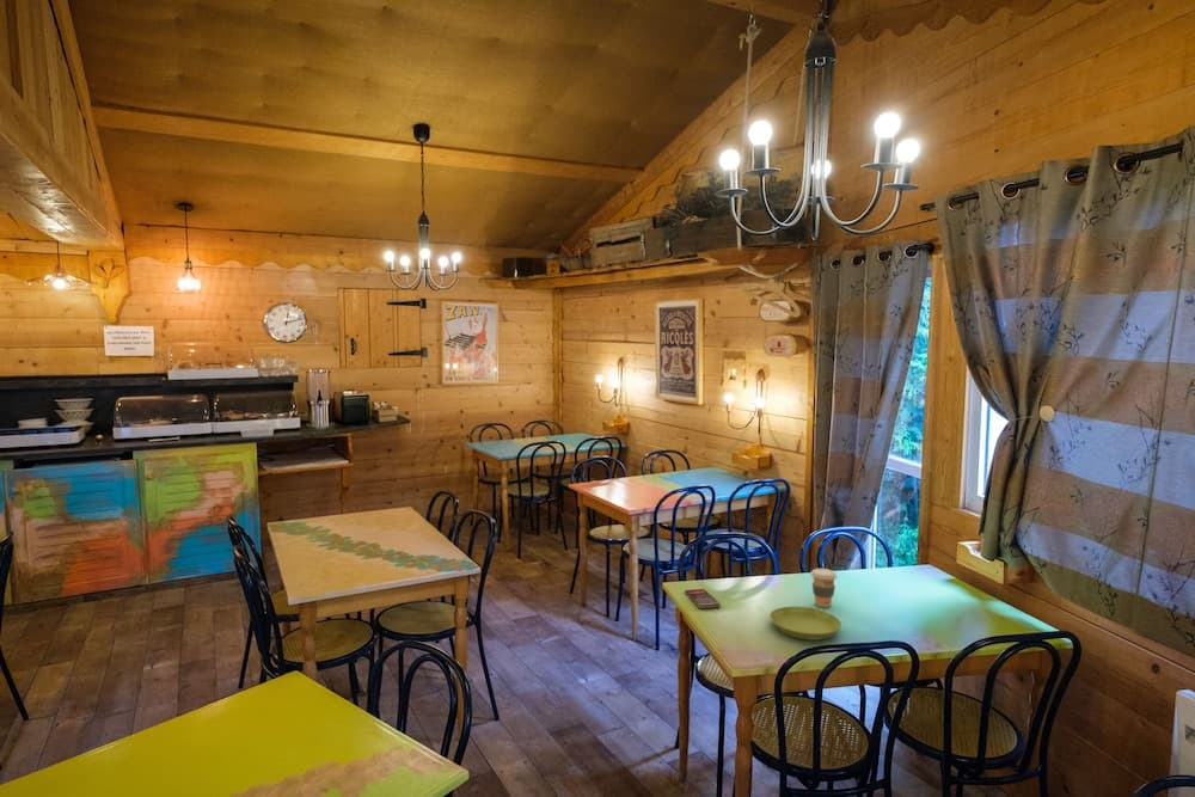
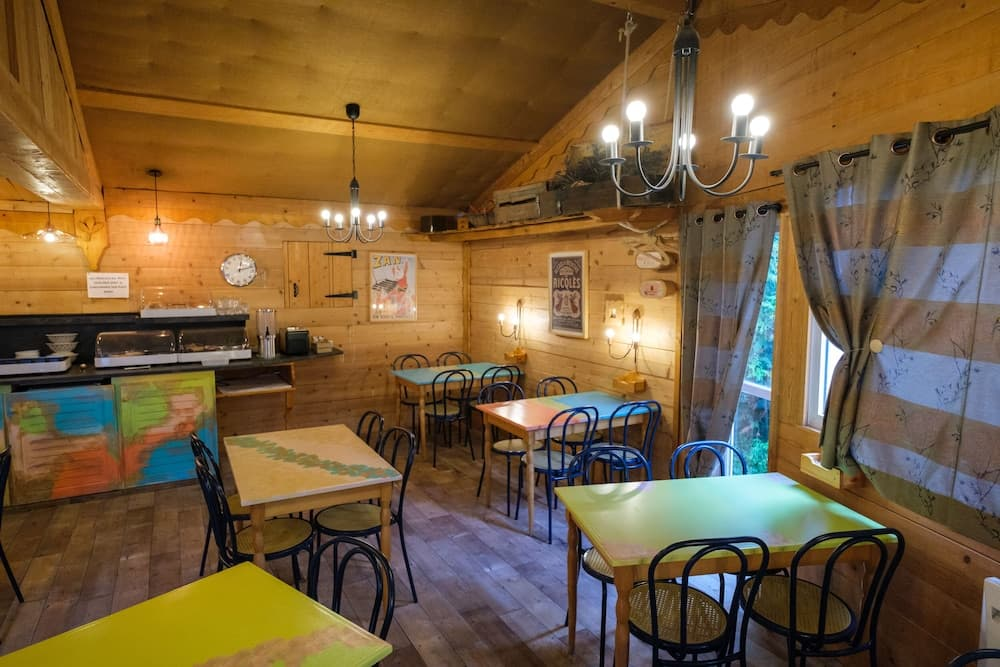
- saucer (804, 624)
- coffee cup (822, 588)
- smartphone (701, 597)
